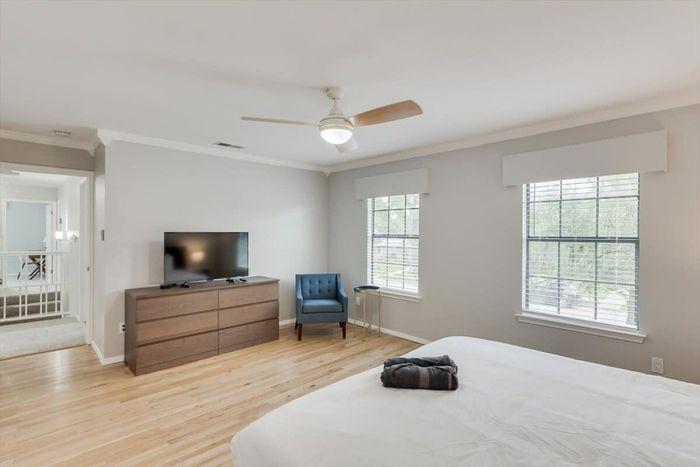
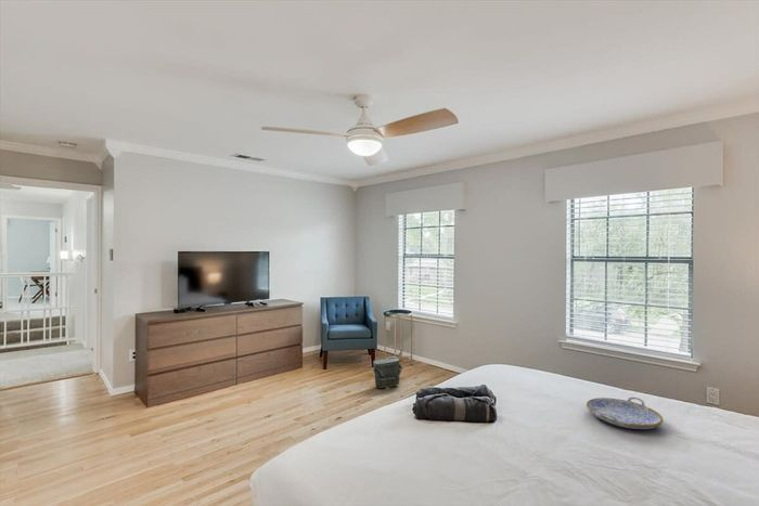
+ bag (387, 373)
+ serving tray (622, 412)
